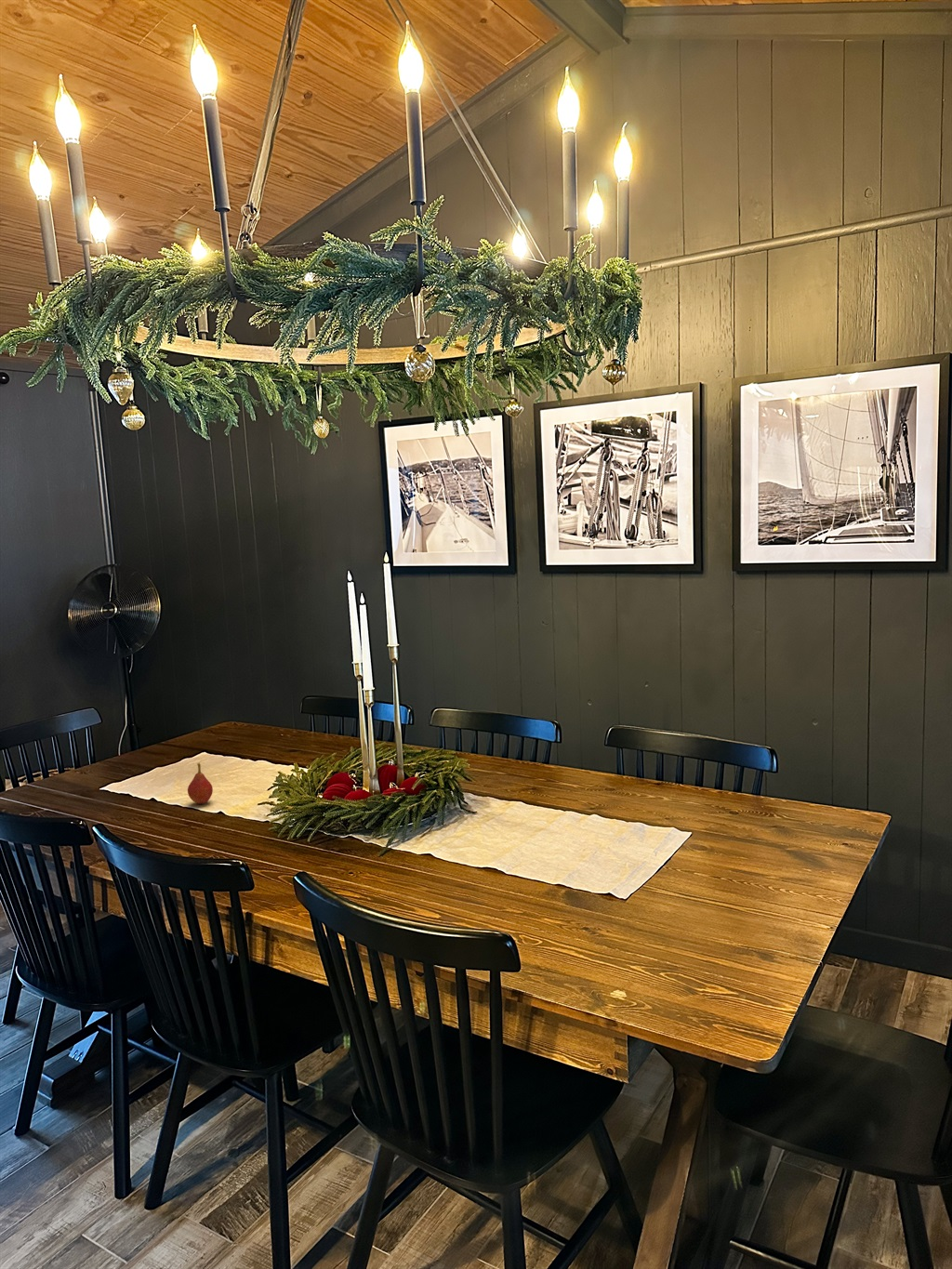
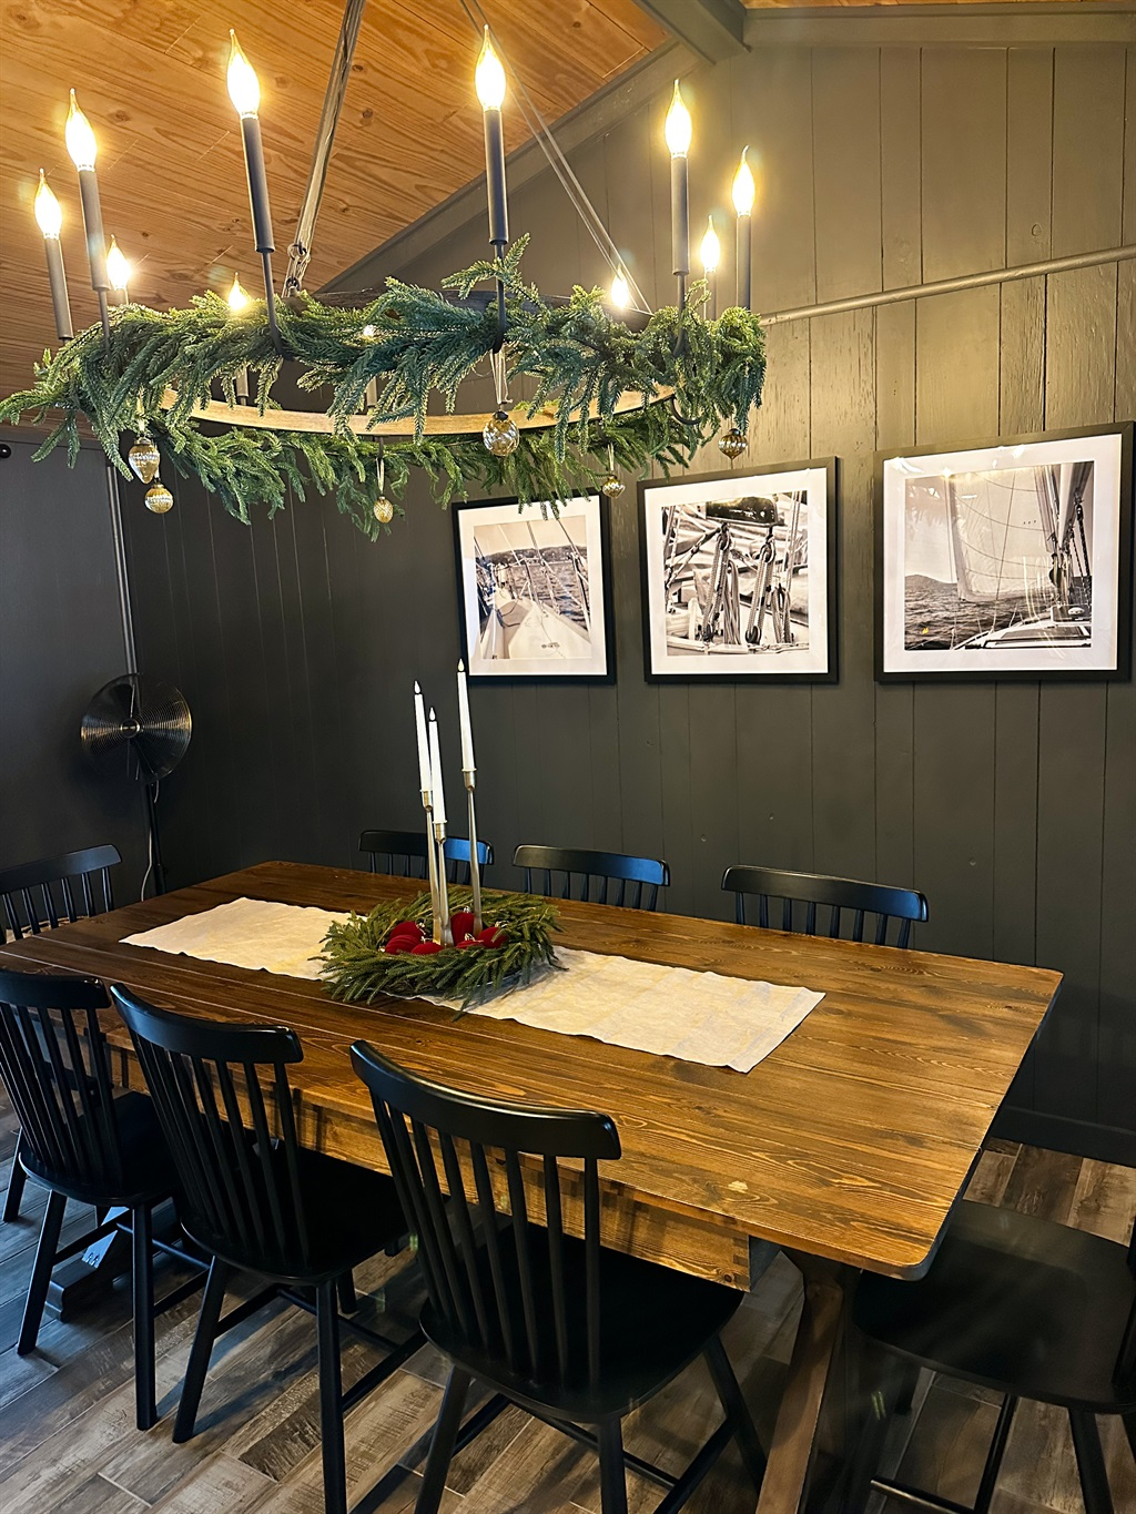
- fruit (199, 782)
